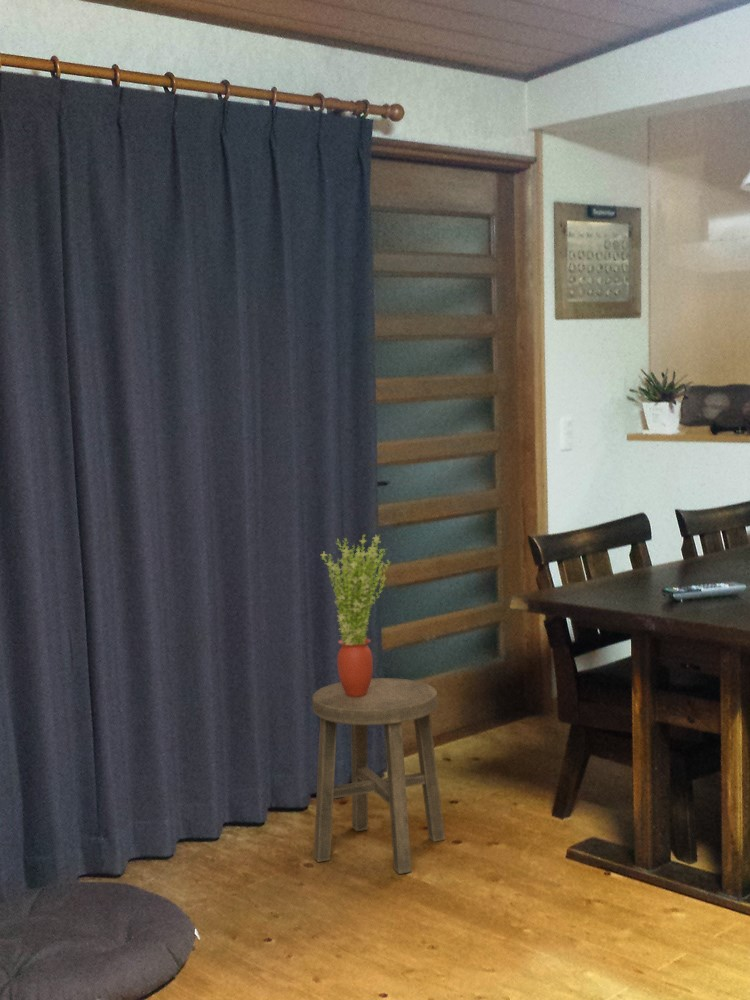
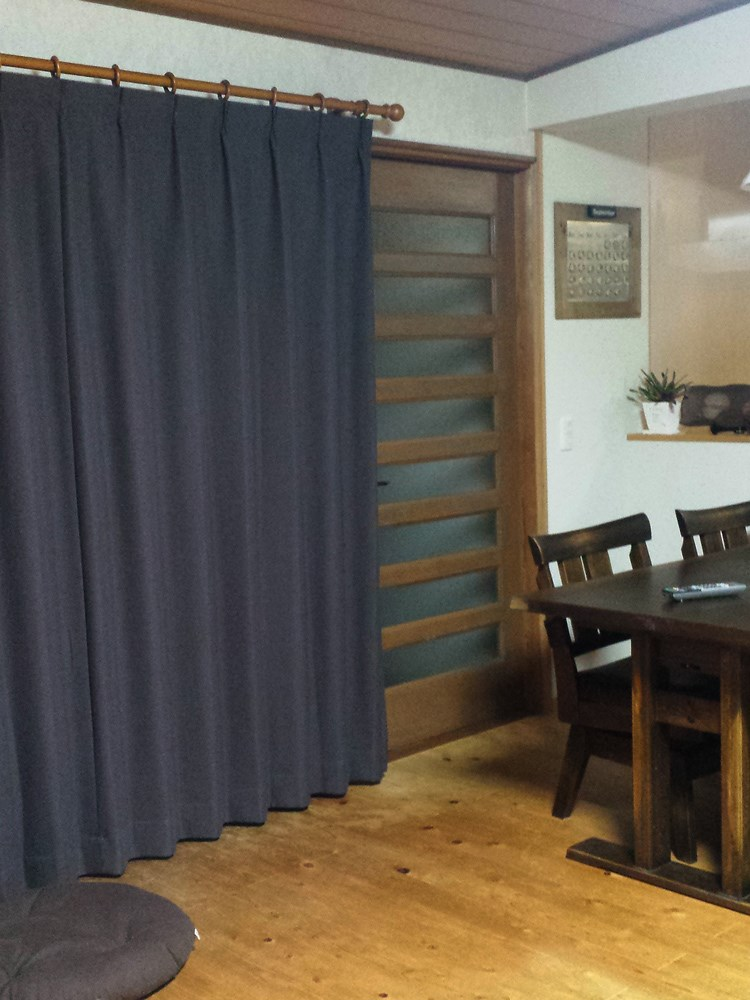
- stool (376, 774)
- potted plant (358, 612)
